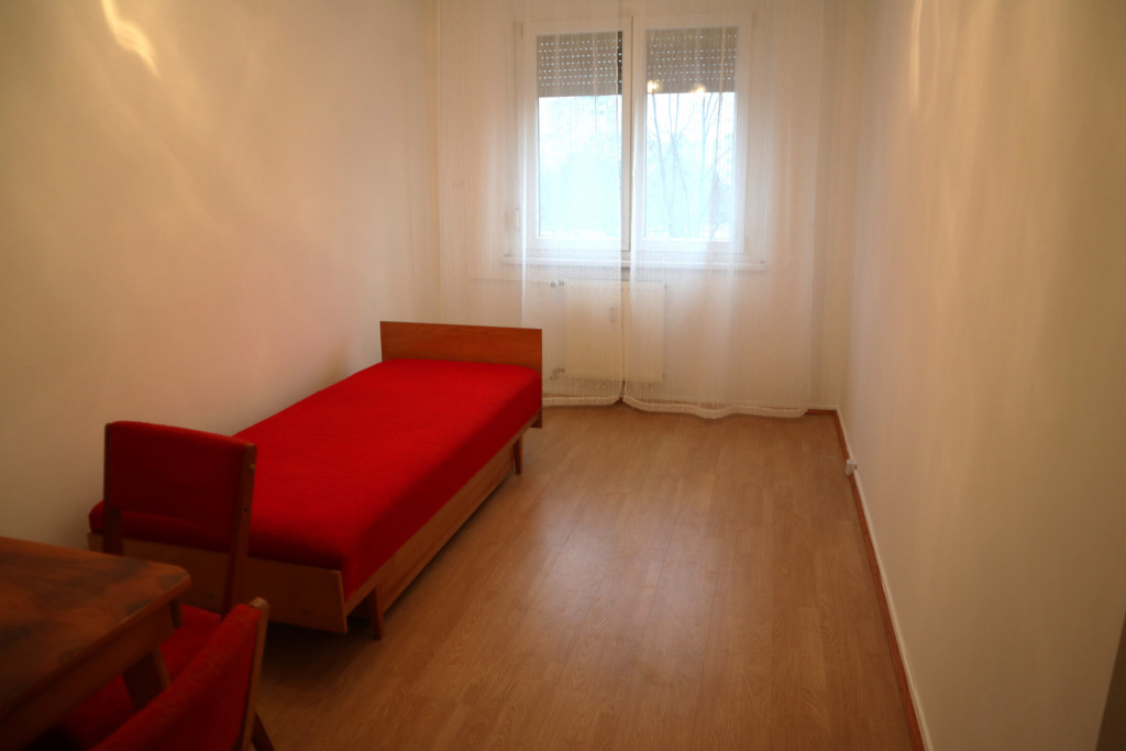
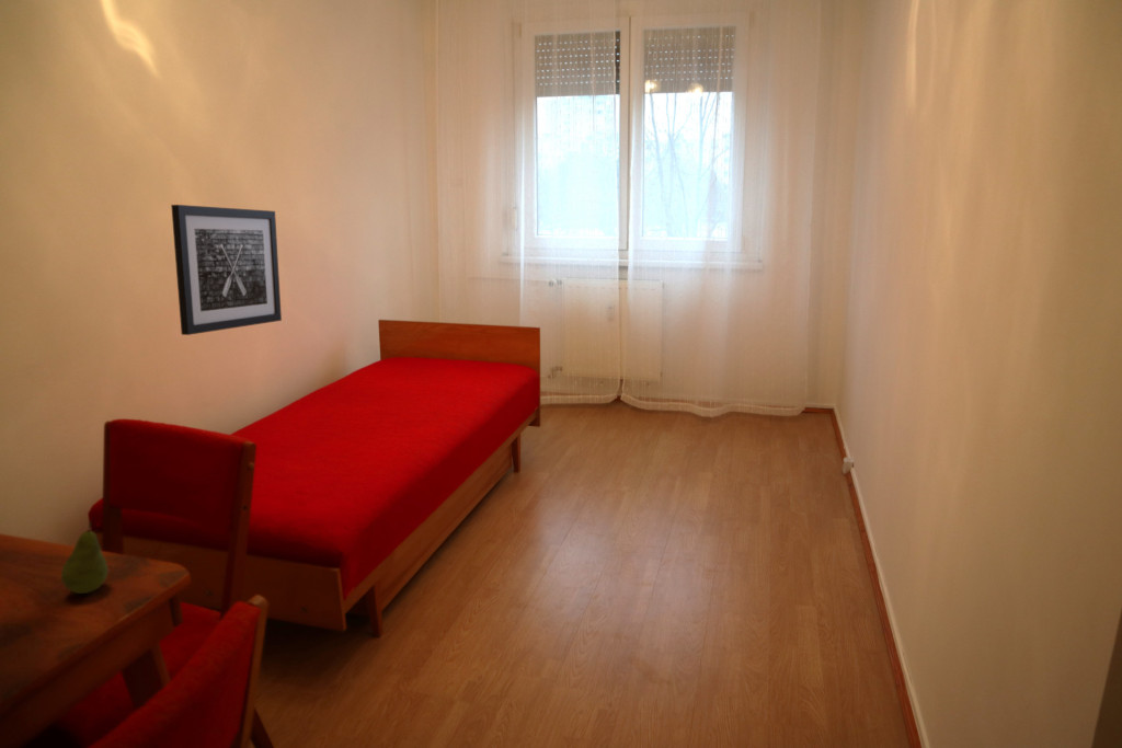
+ fruit (83, 557)
+ wall art (231, 268)
